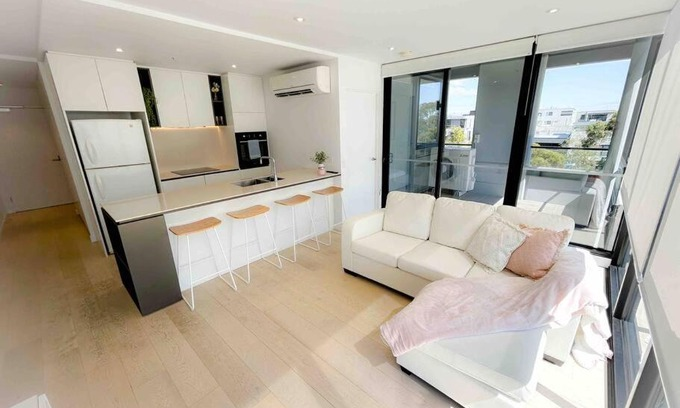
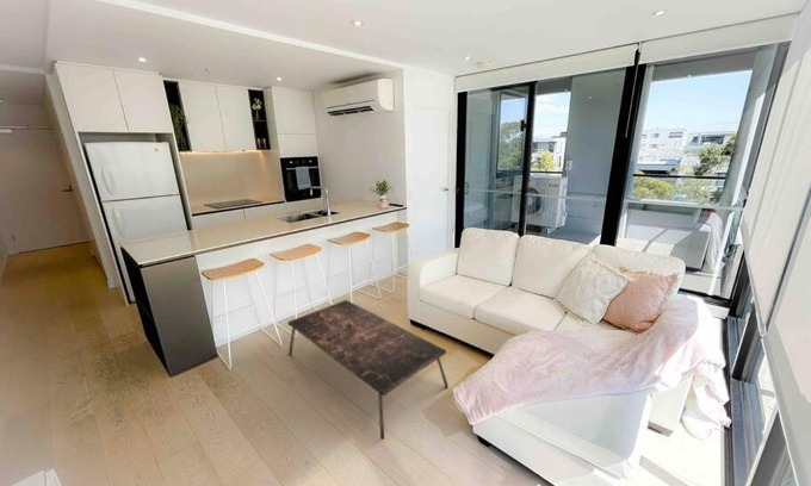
+ coffee table (360, 351)
